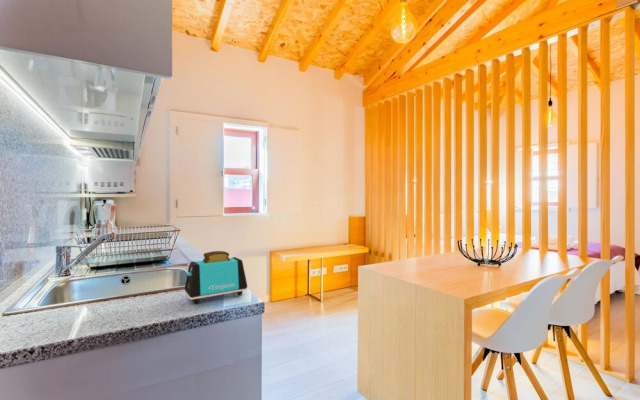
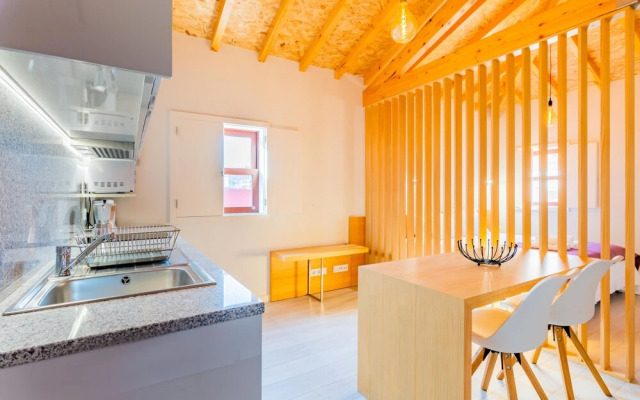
- toaster (216, 274)
